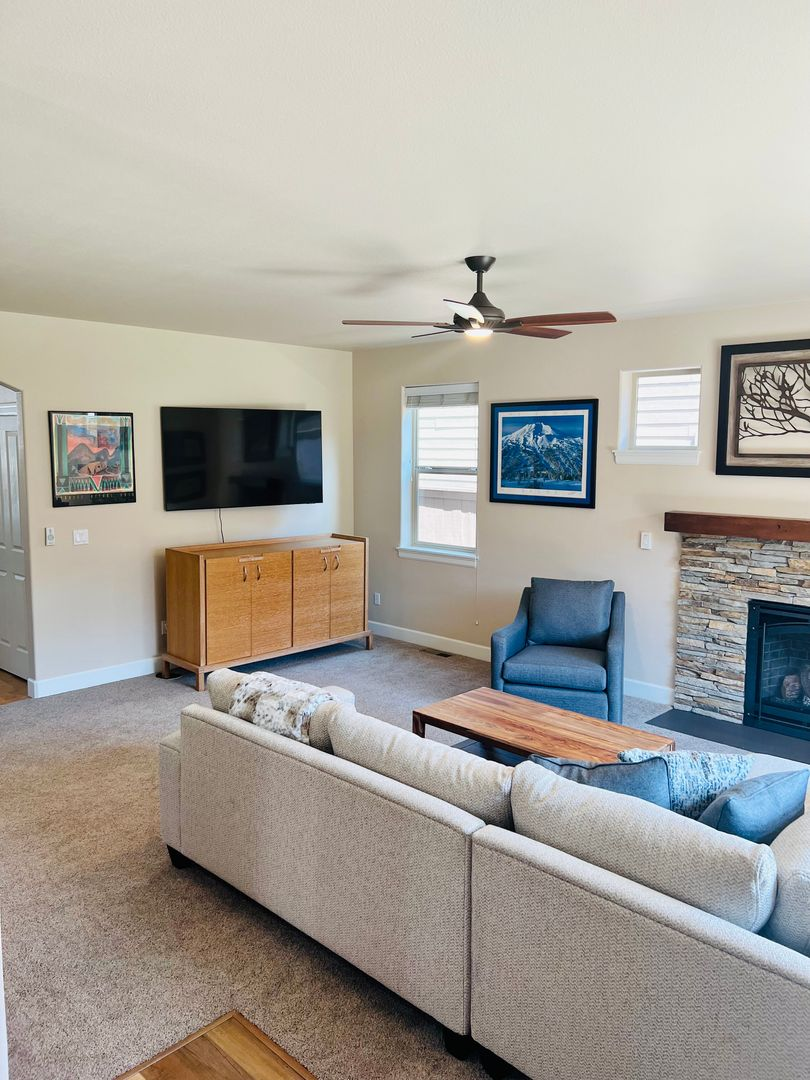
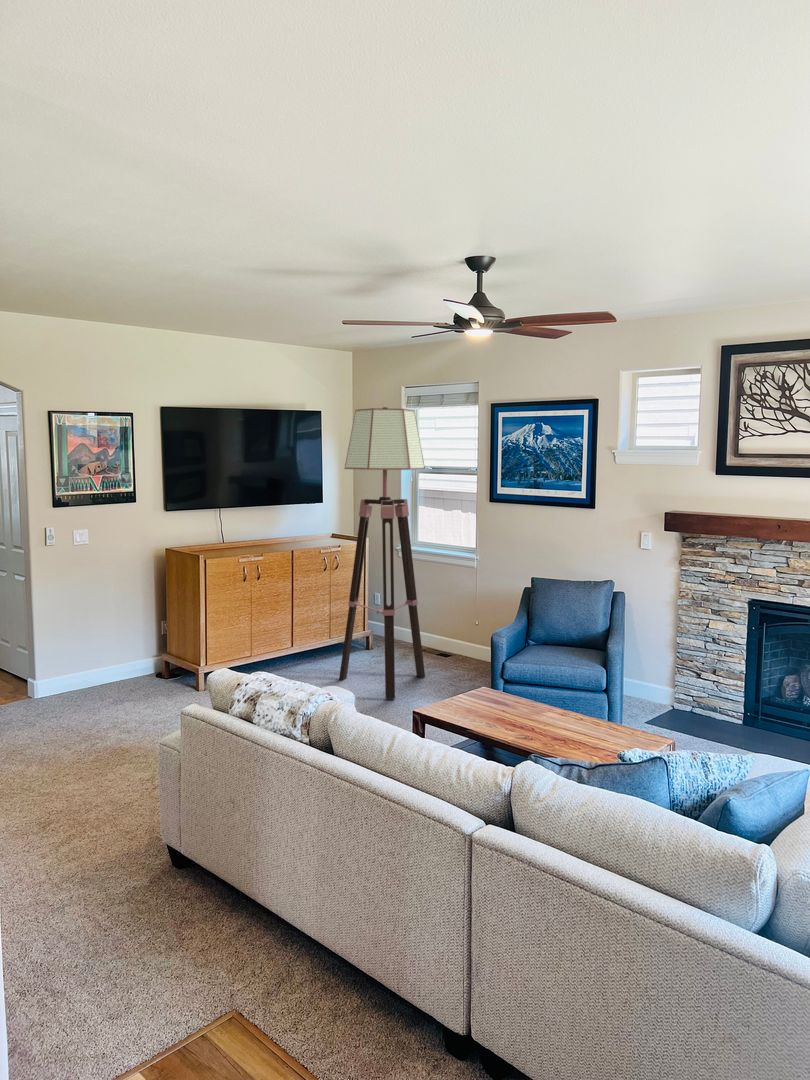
+ floor lamp (385, 549)
